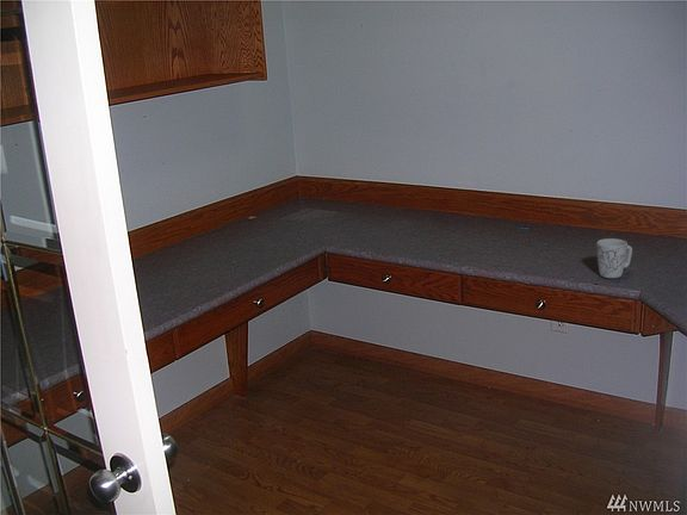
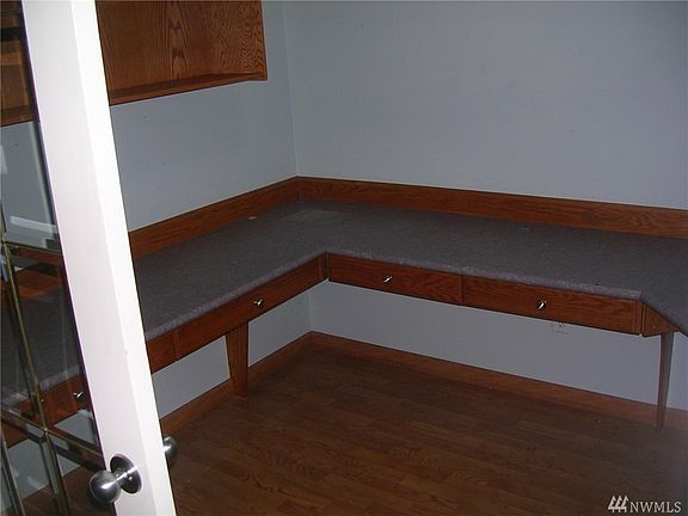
- mug (615, 258)
